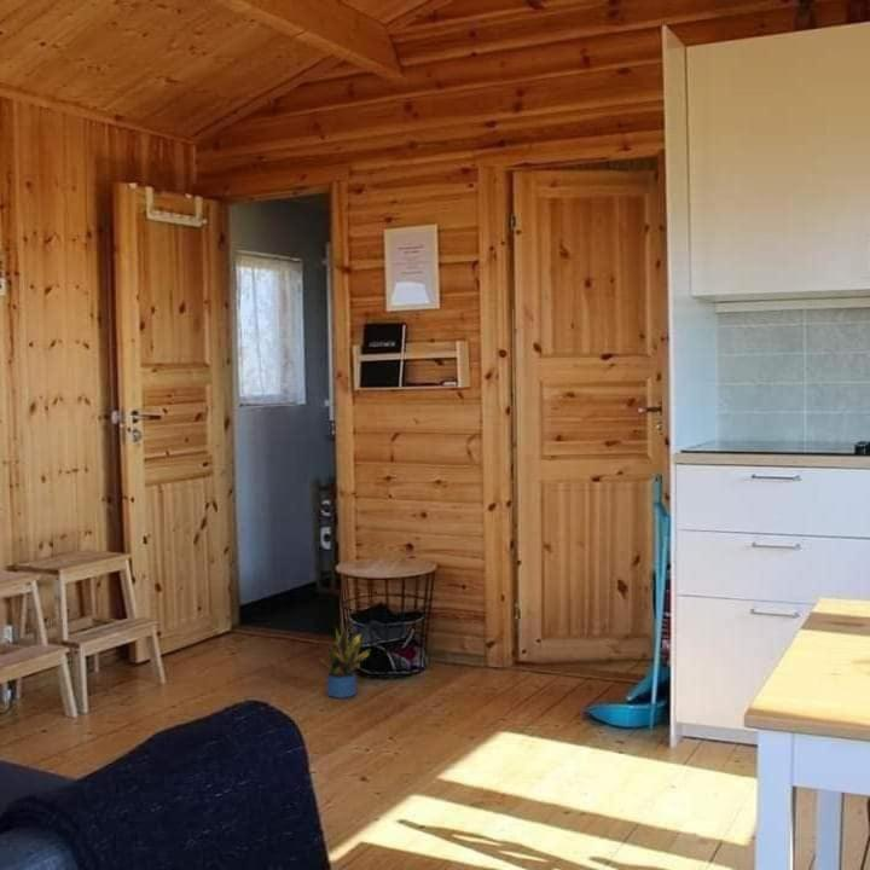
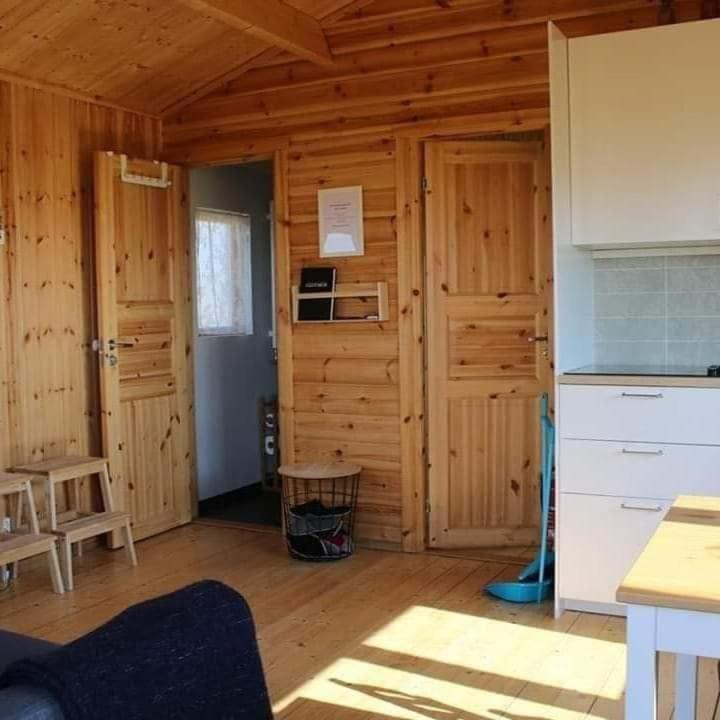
- potted plant (346, 656)
